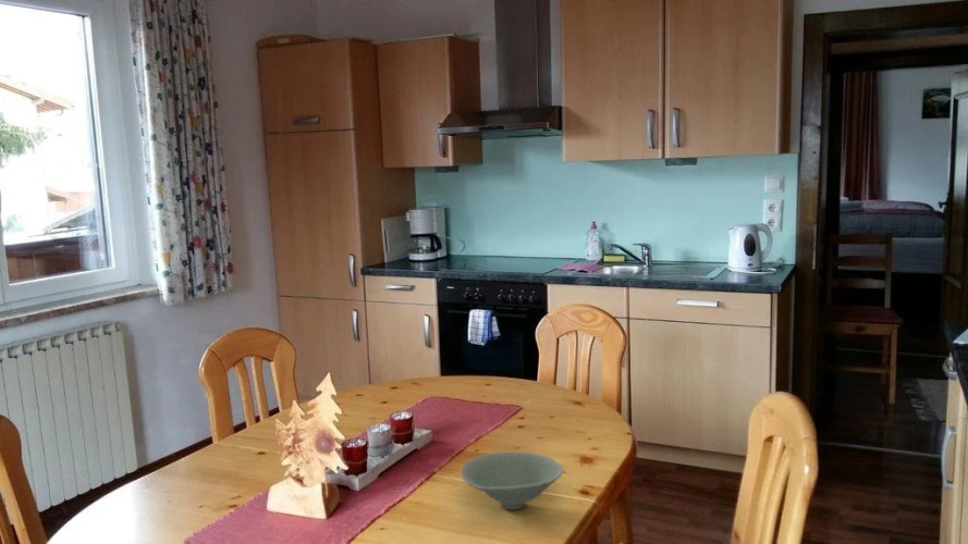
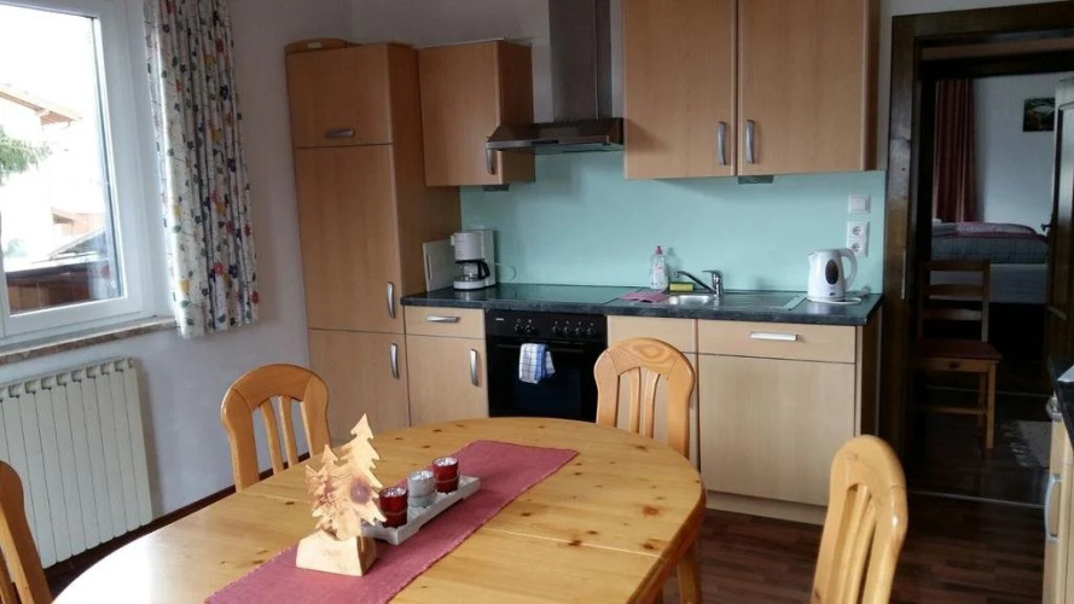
- bowl (511, 485)
